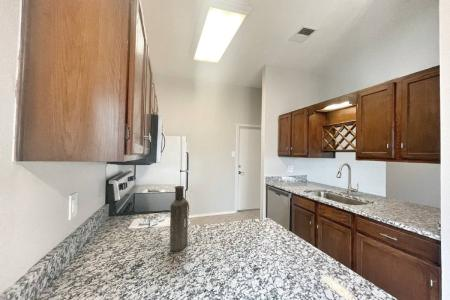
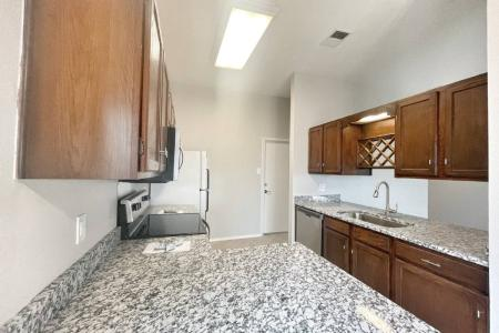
- bottle (180, 215)
